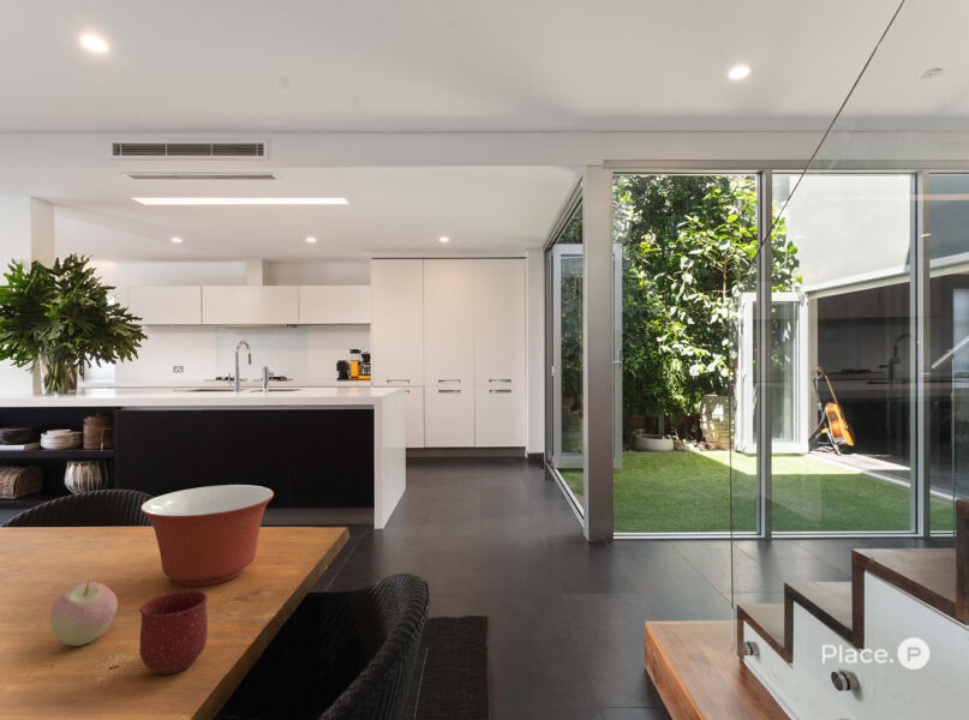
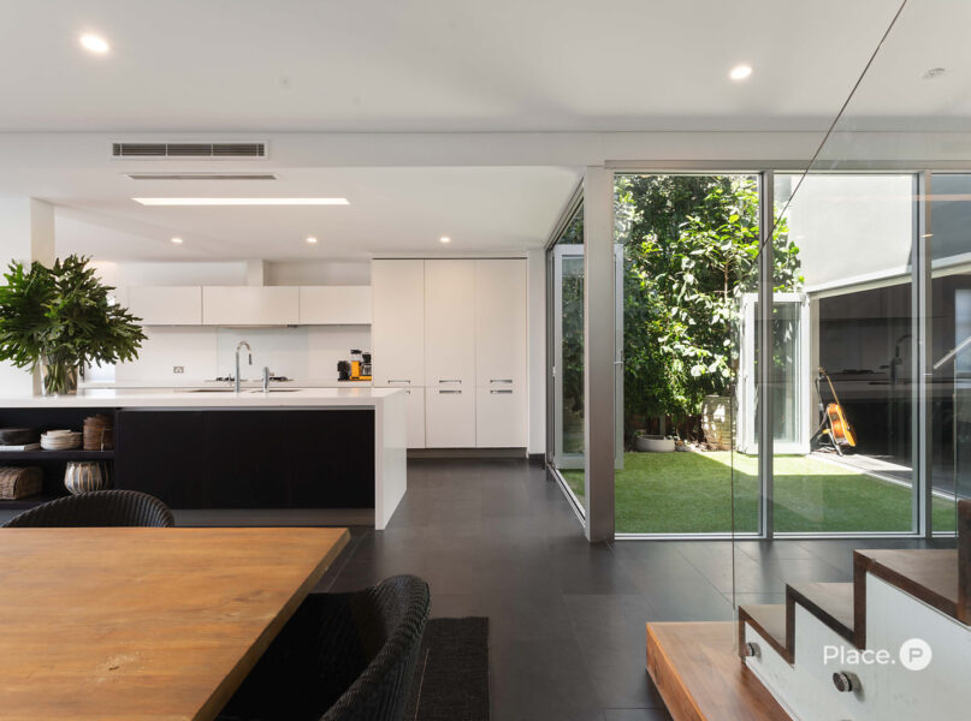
- apple (84, 610)
- mixing bowl (210, 535)
- mug (172, 628)
